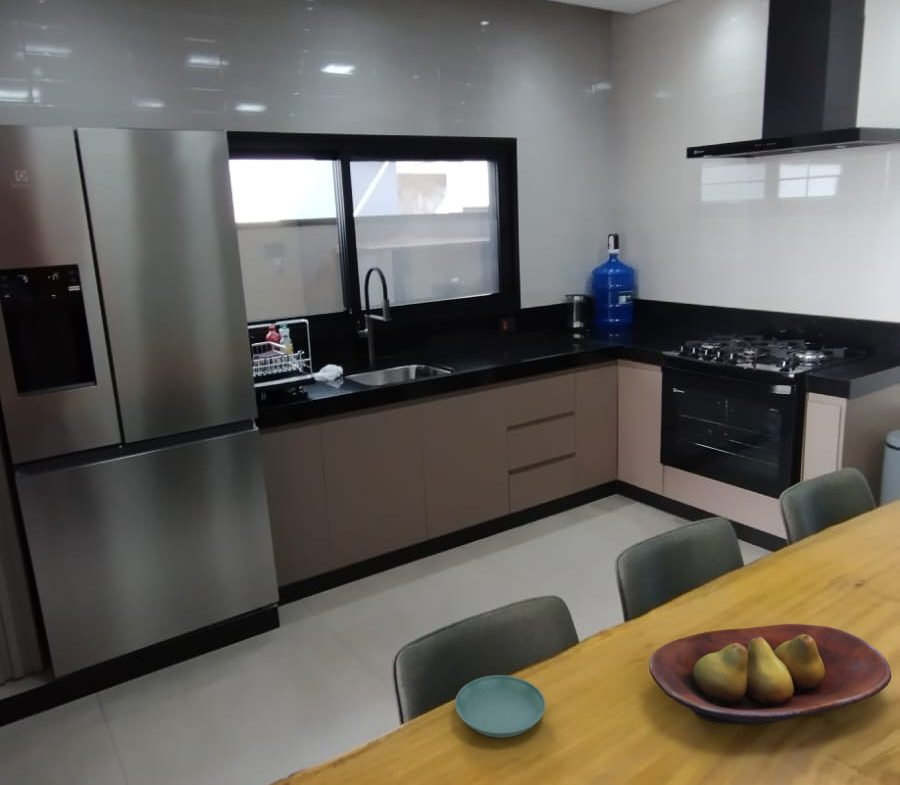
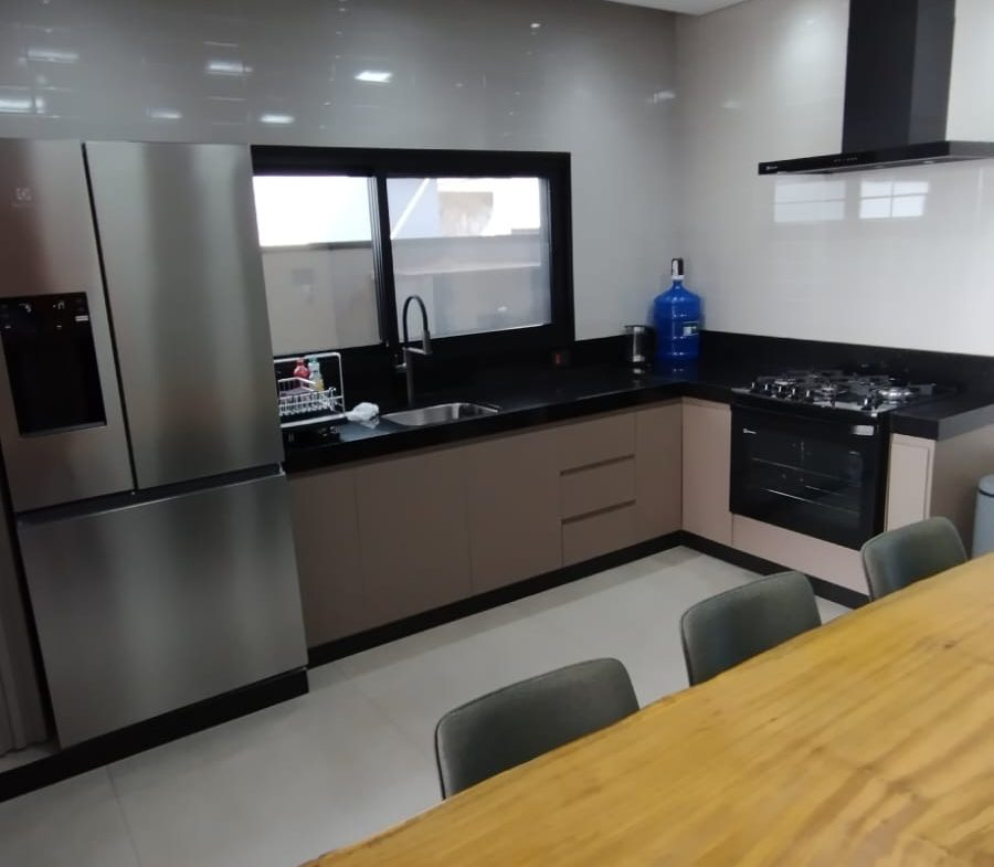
- fruit bowl (768, 667)
- saucer (500, 709)
